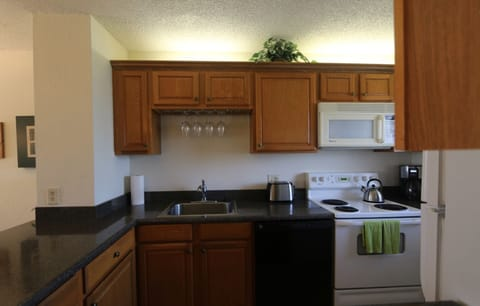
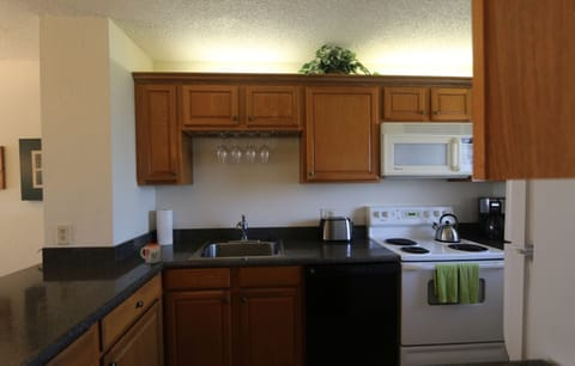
+ mug (150, 252)
